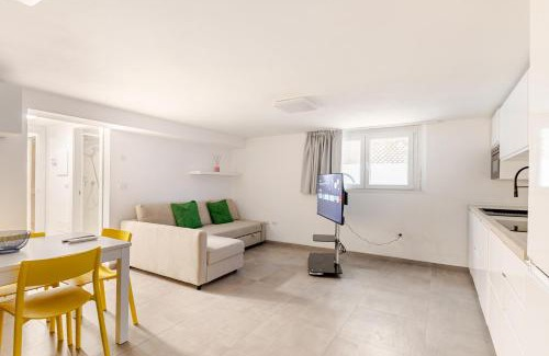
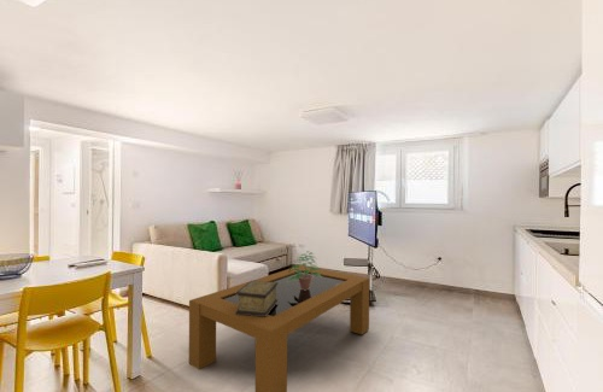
+ decorative box (257, 297)
+ coffee table (289, 316)
+ potted plant (305, 267)
